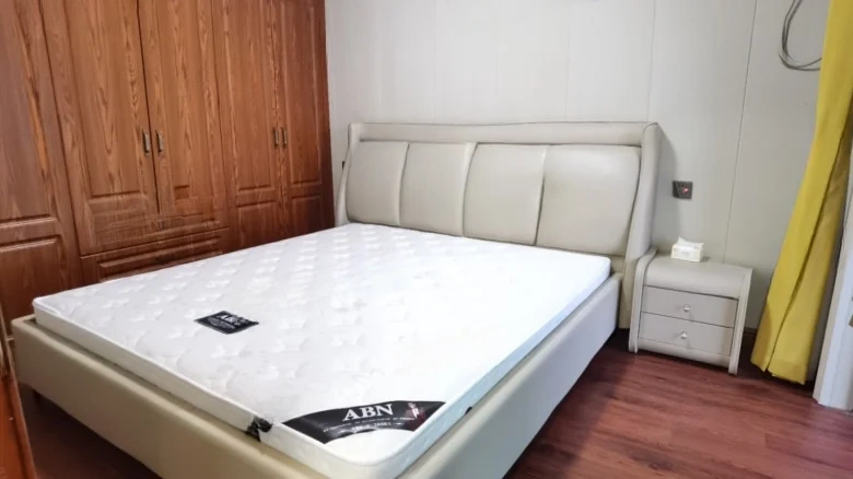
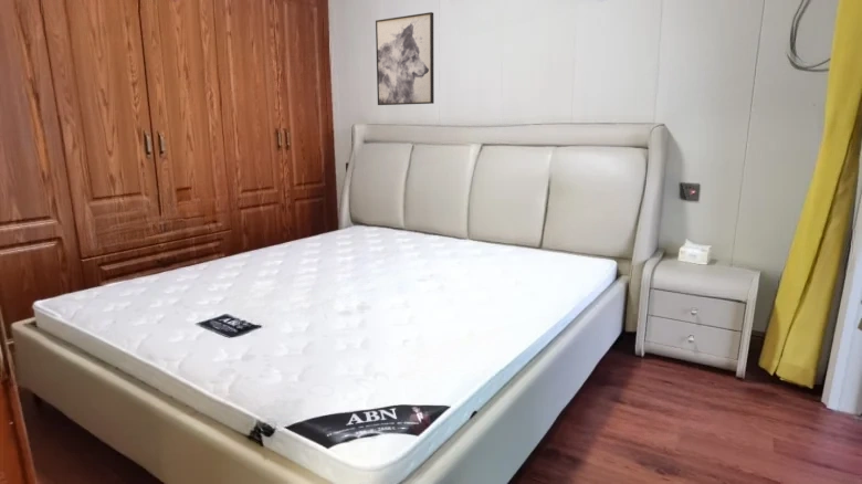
+ wall art (403, 61)
